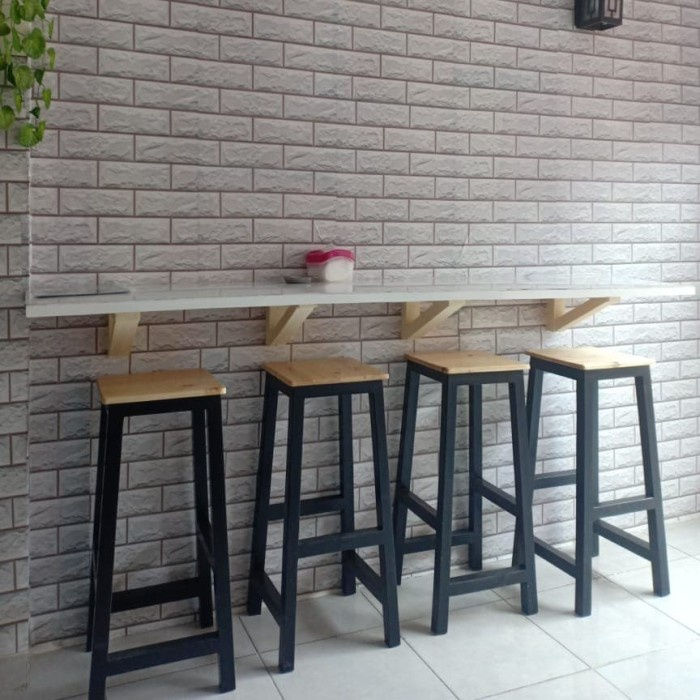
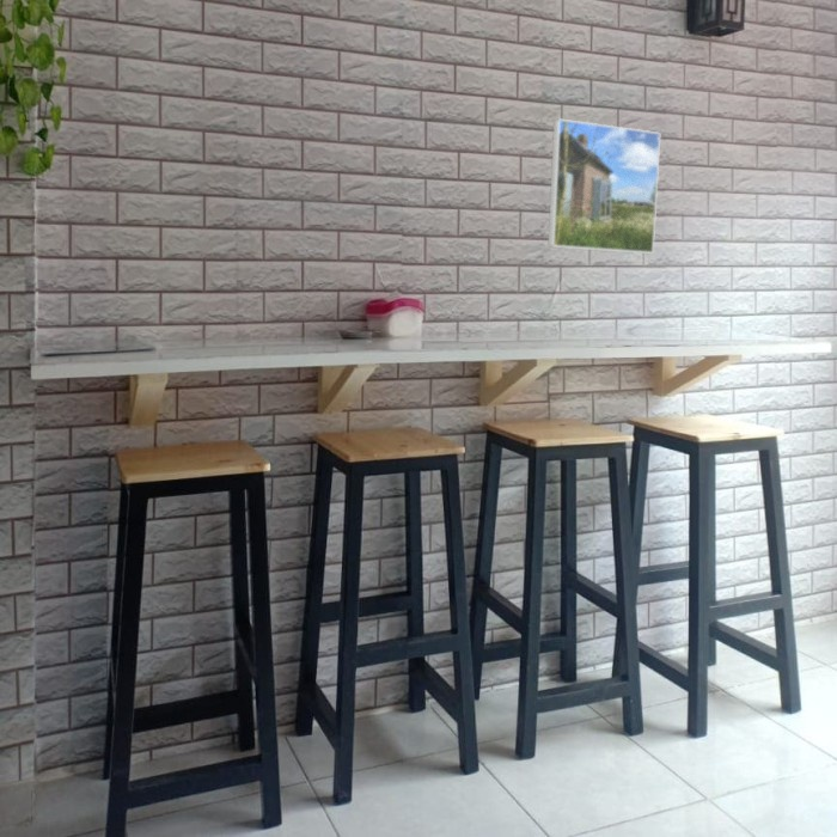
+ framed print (605, 189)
